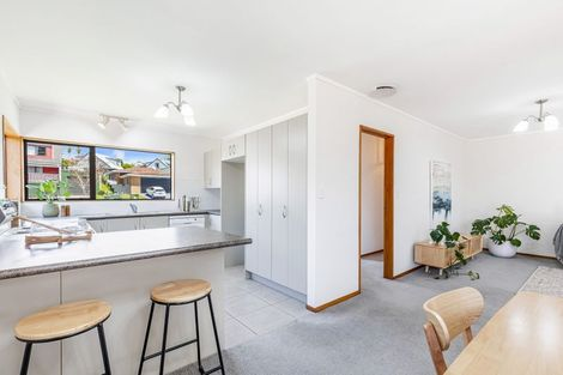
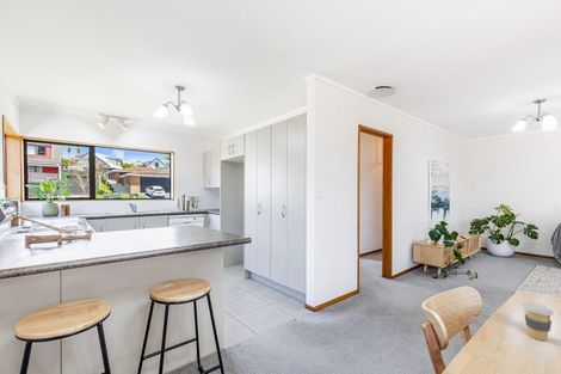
+ coffee cup (537, 321)
